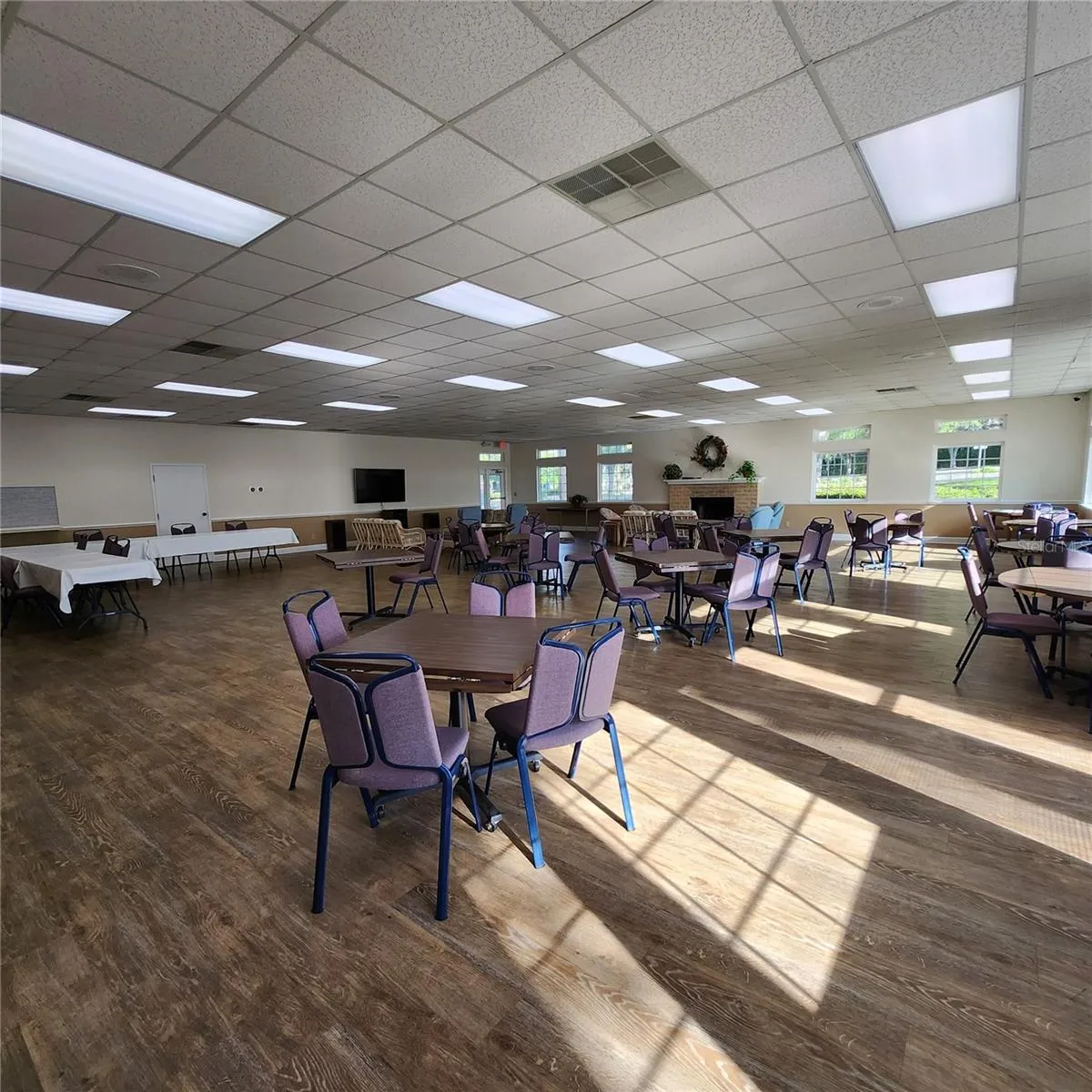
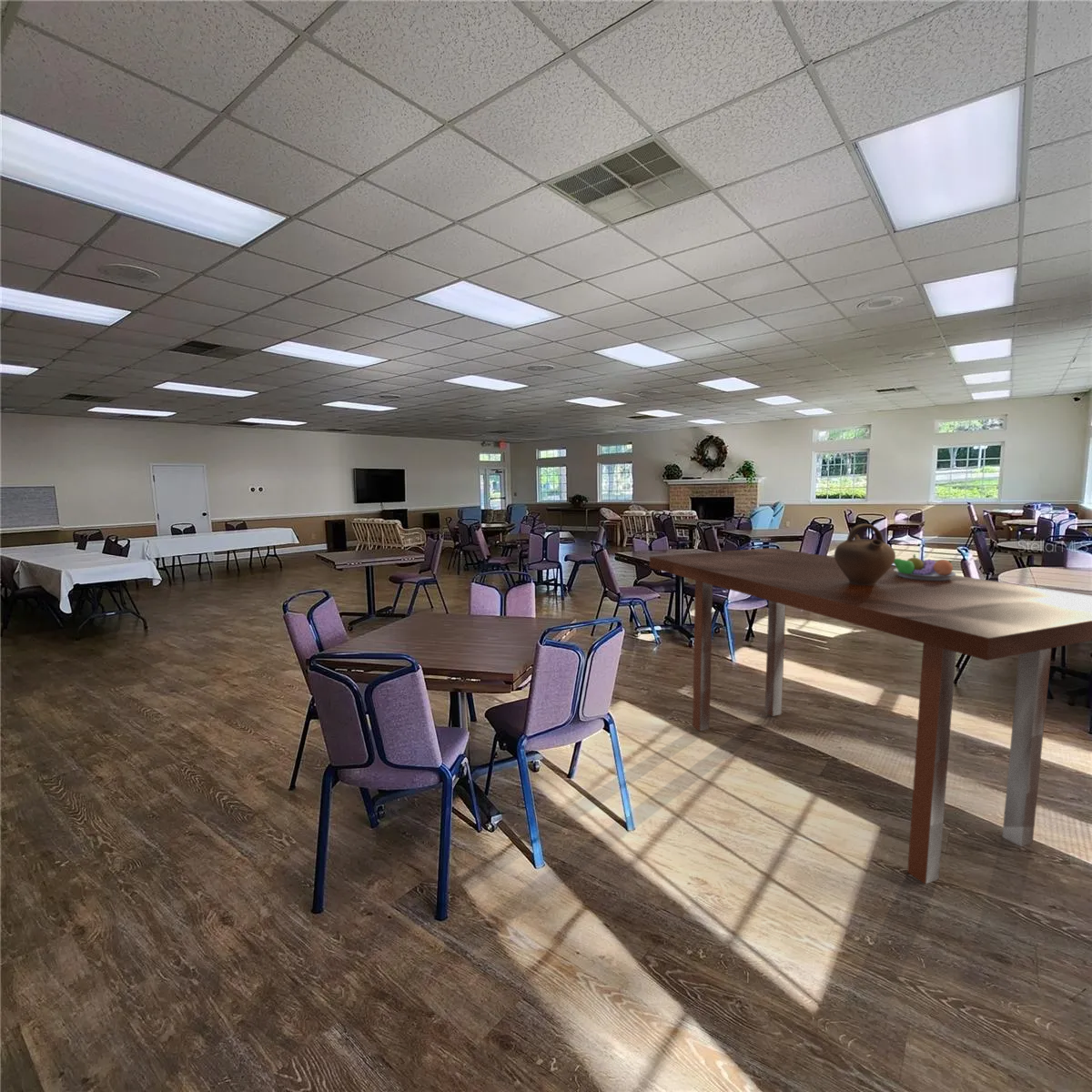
+ jug (863, 552)
+ fruit bowl (922, 565)
+ dining table (783, 675)
